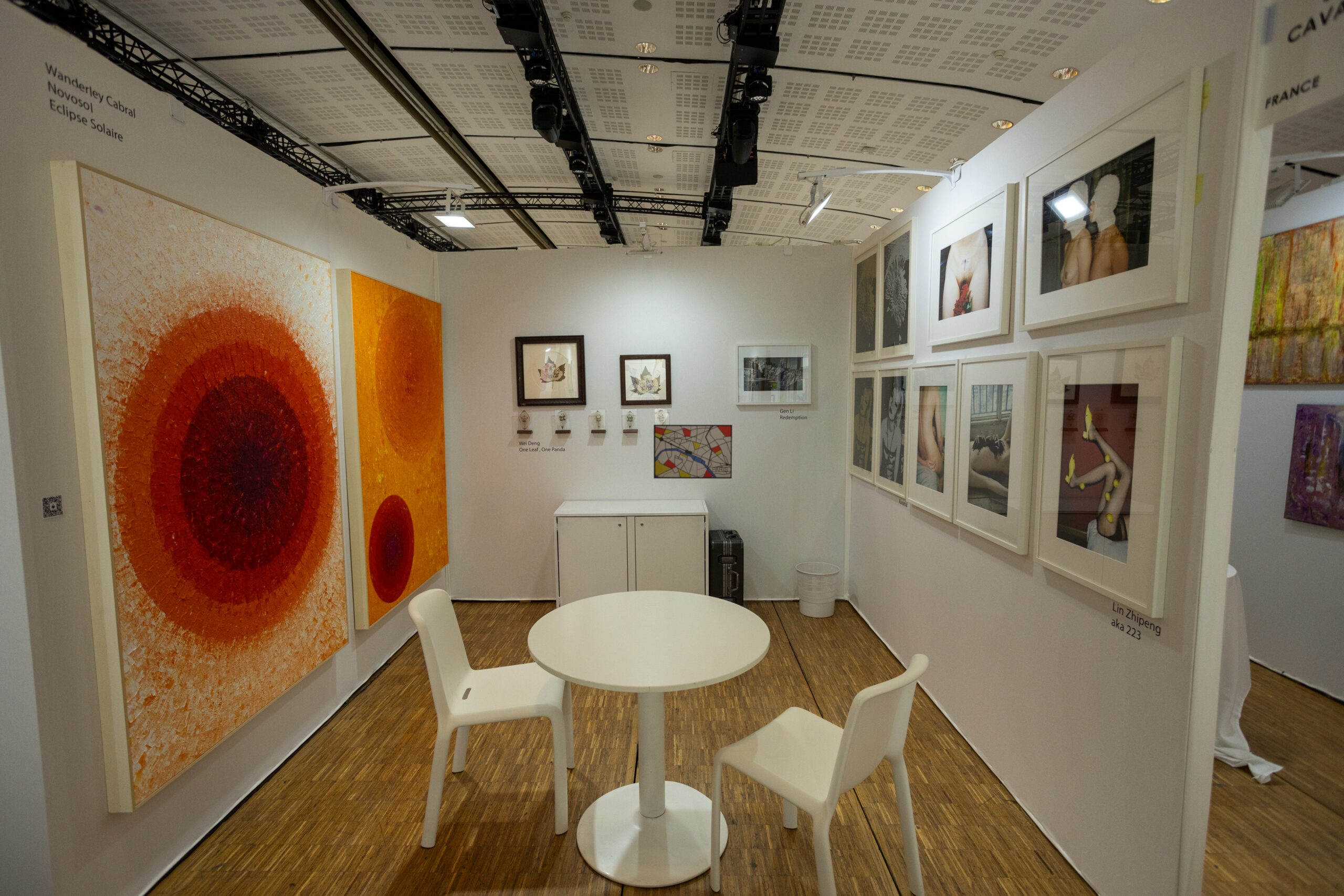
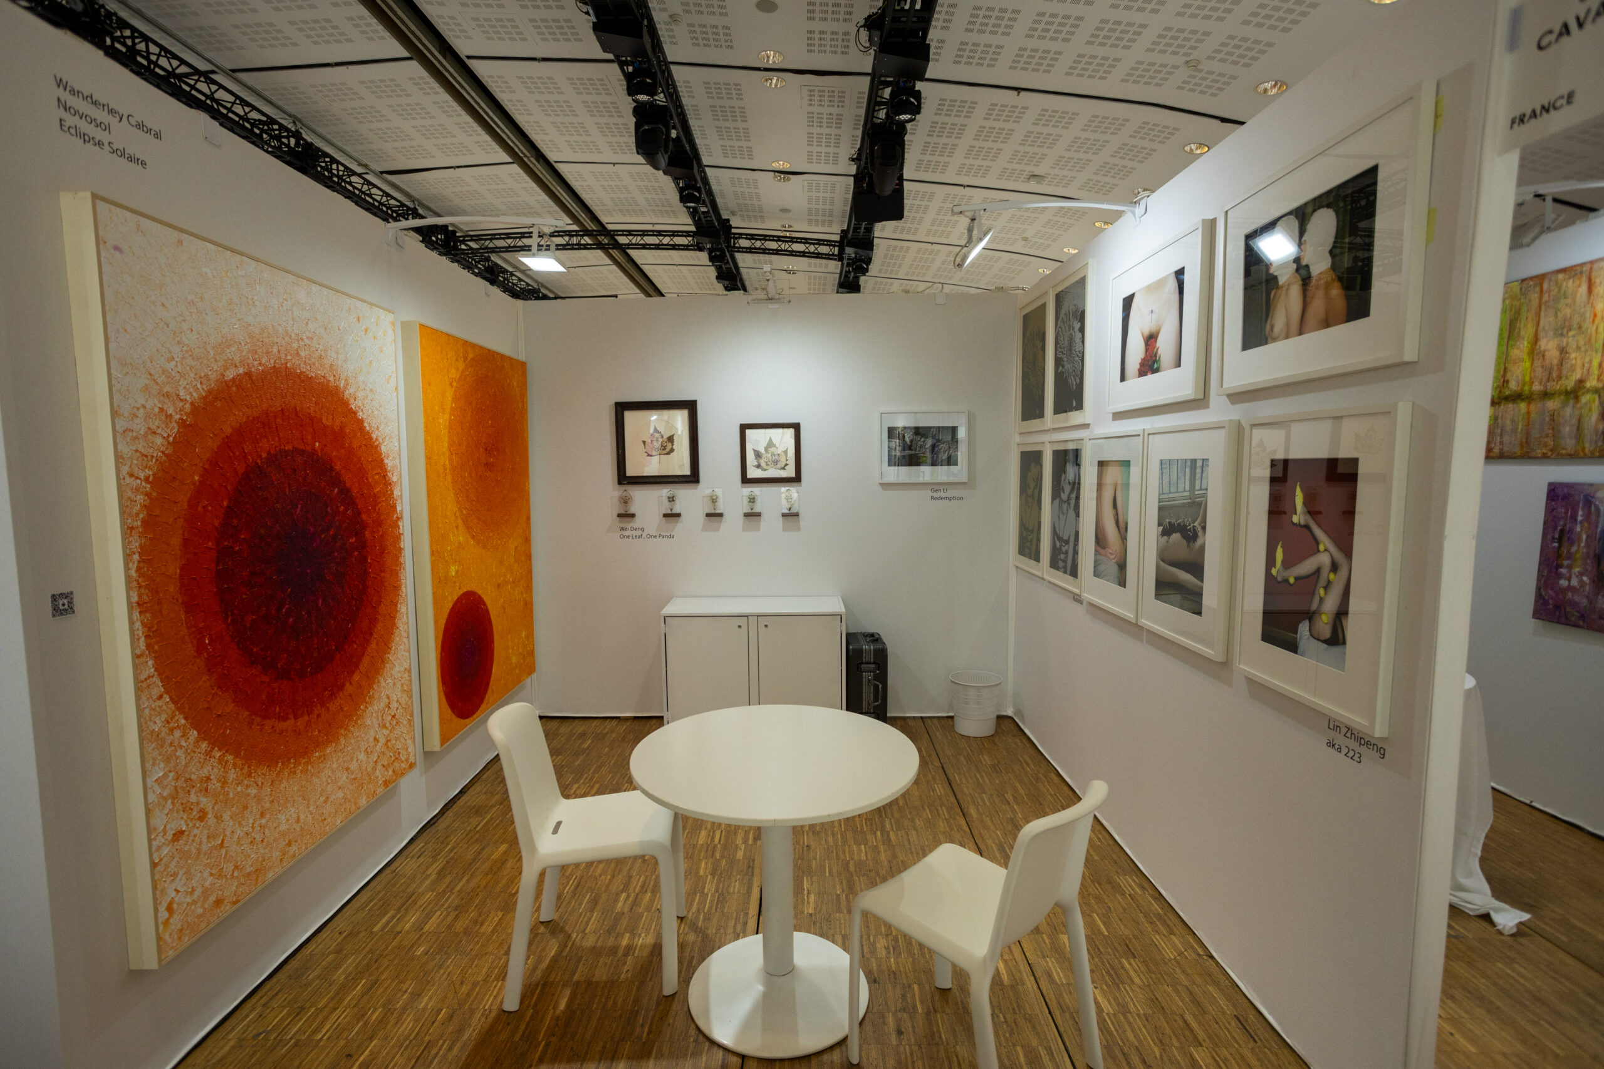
- wall art (692, 451)
